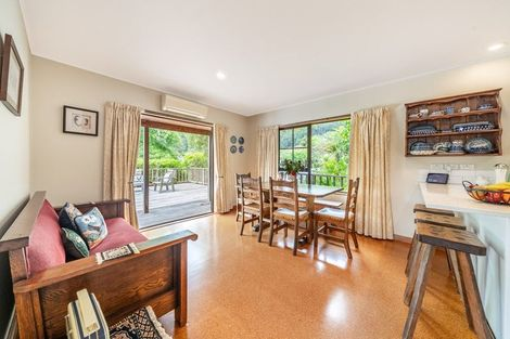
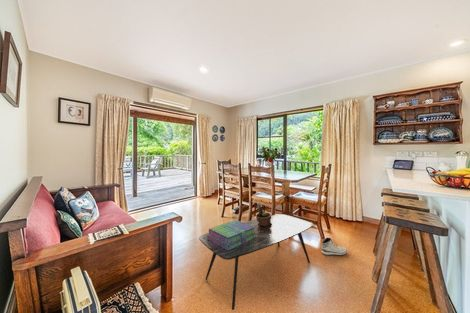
+ stack of books (232, 232)
+ coffee table (261, 248)
+ sneaker (334, 245)
+ potted plant (263, 215)
